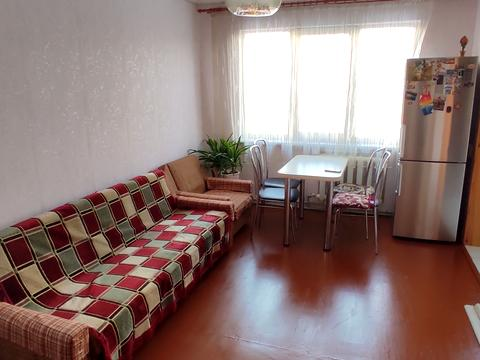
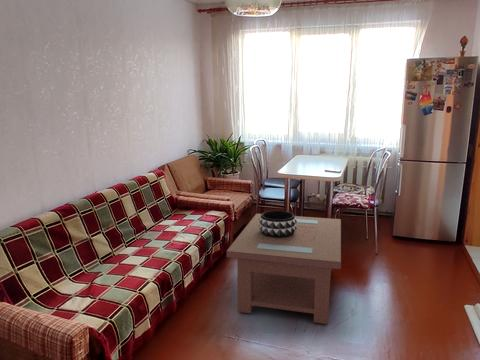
+ coffee table (290, 261)
+ decorative bowl (277, 223)
